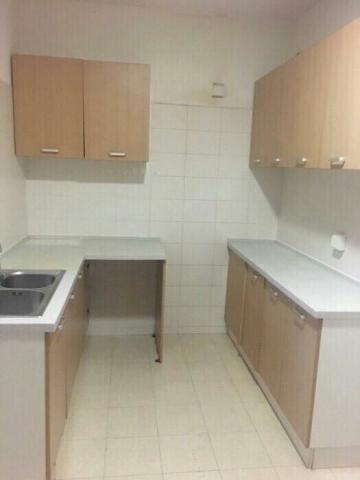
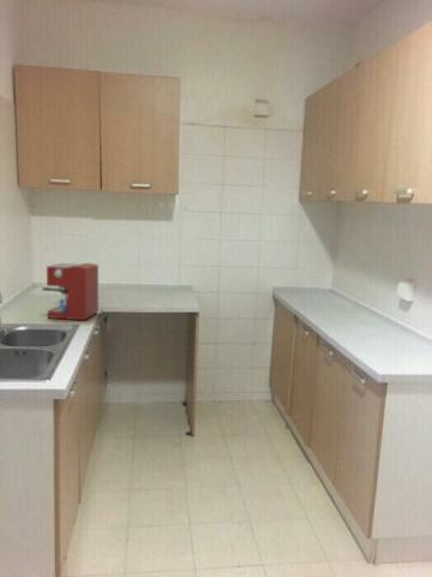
+ coffee maker (73, 290)
